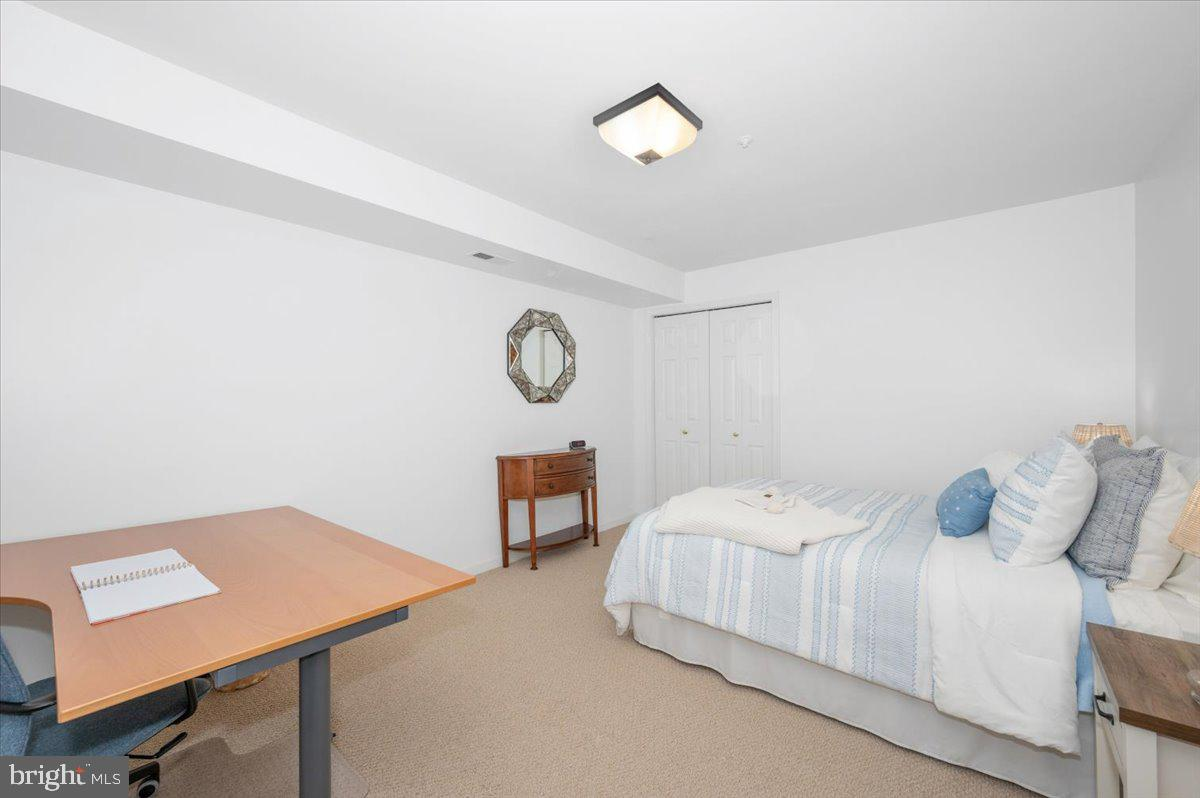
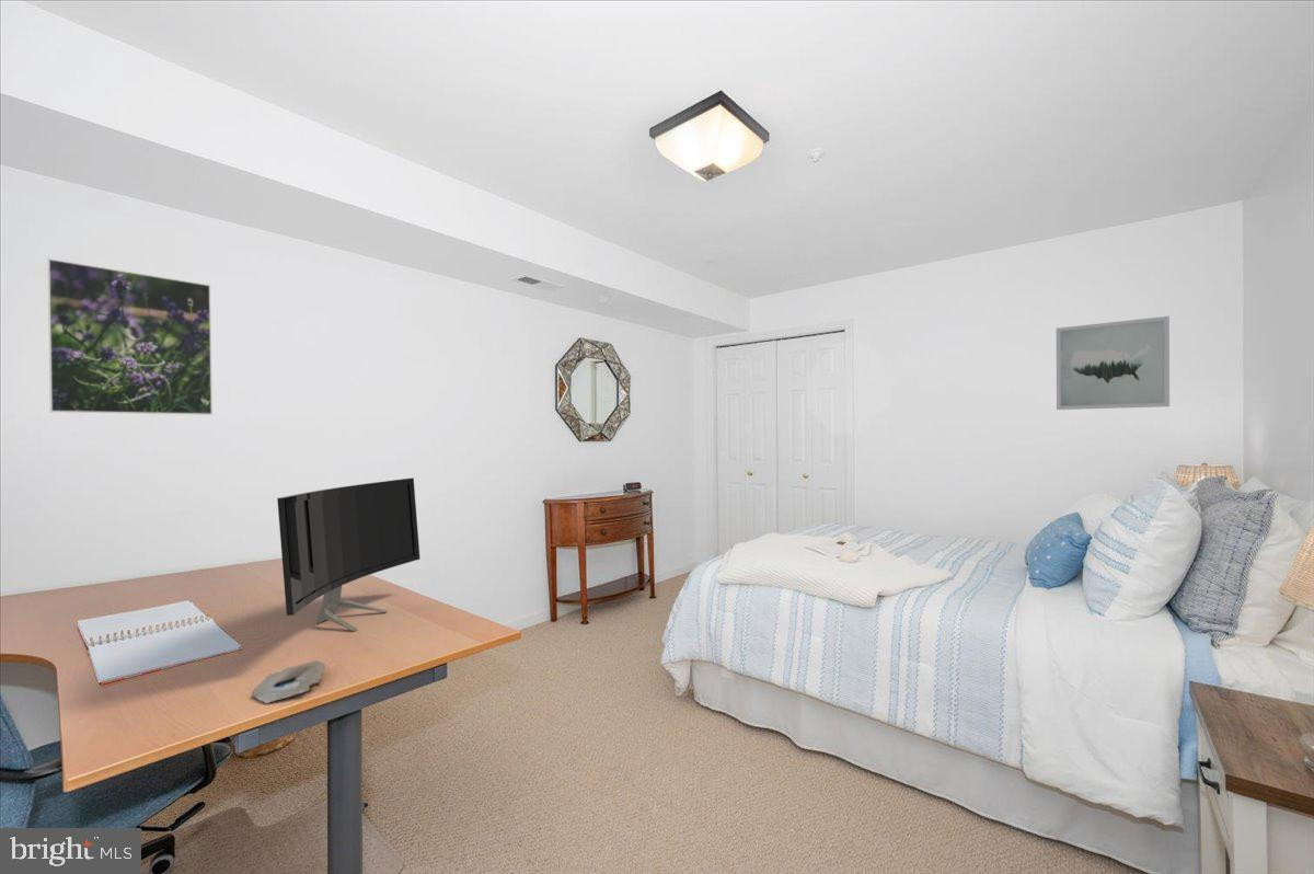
+ wall art (1109, 365)
+ pencil case (289, 680)
+ monitor (346, 553)
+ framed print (136, 343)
